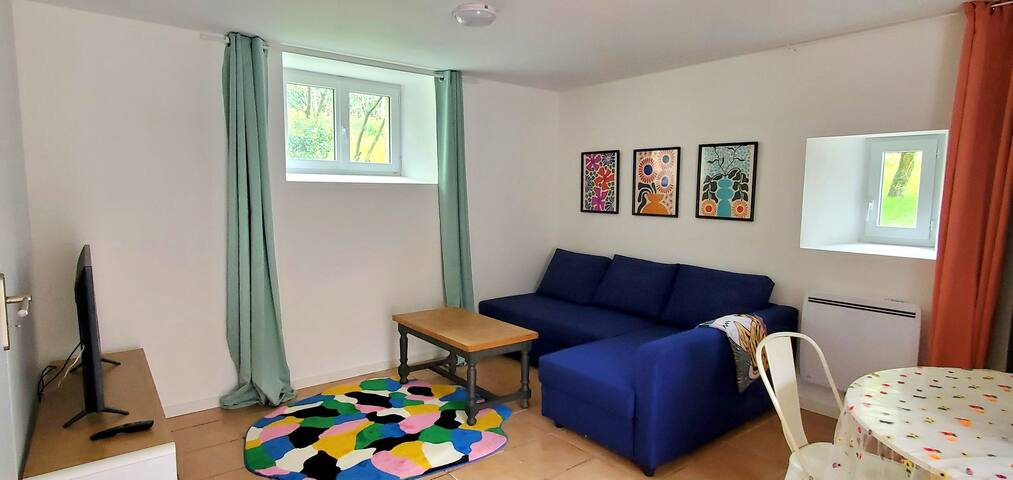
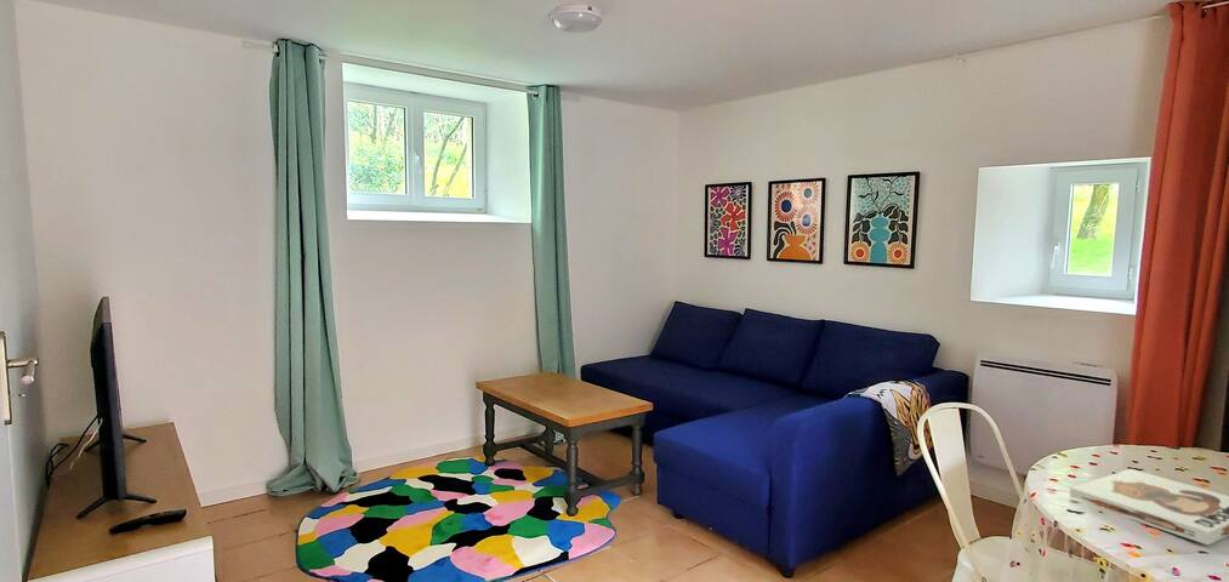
+ board game (1165, 502)
